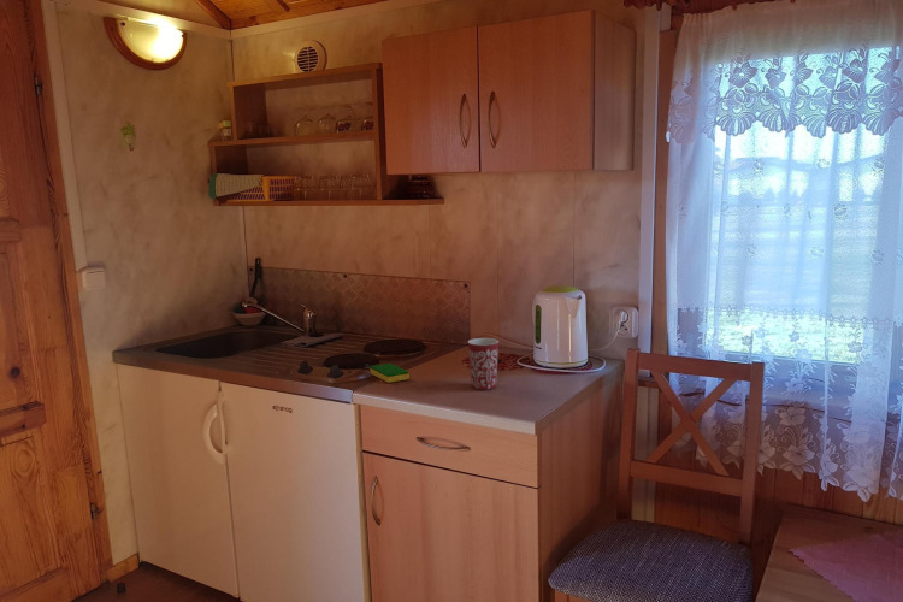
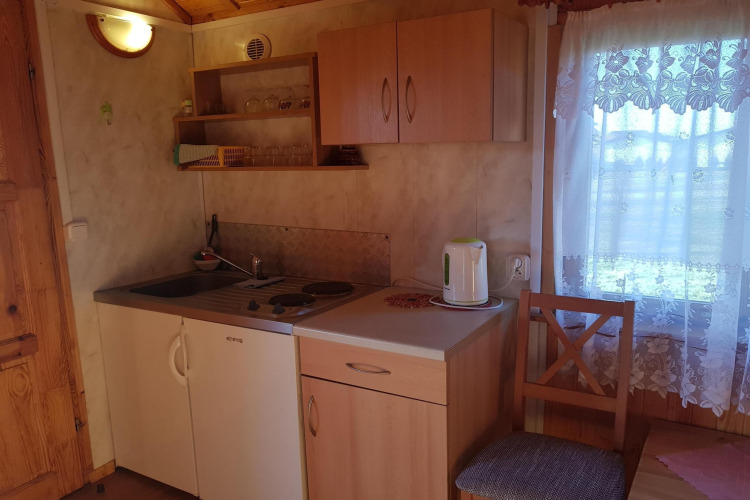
- mug (482, 362)
- dish sponge (389, 372)
